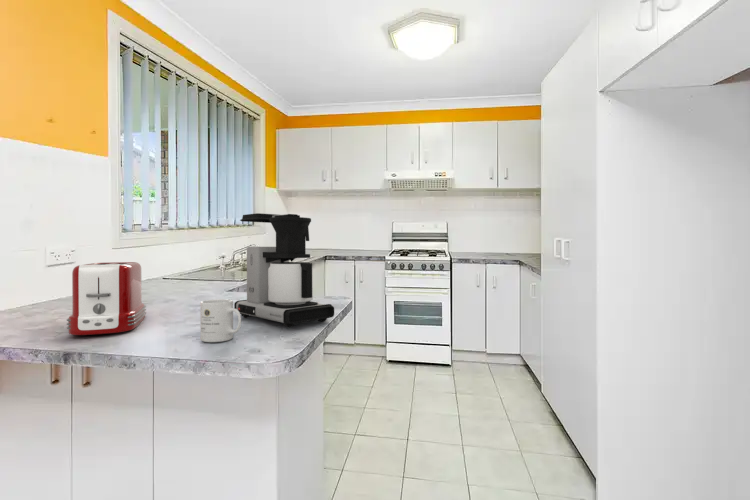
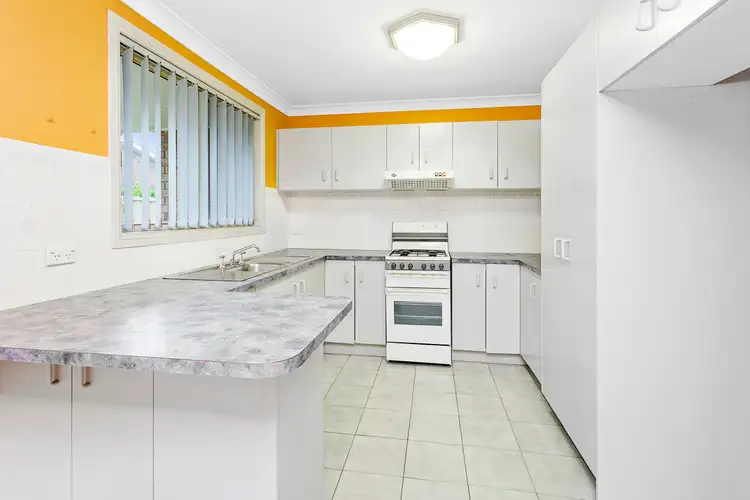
- mug (222, 320)
- toaster (110, 294)
- coffee maker (282, 266)
